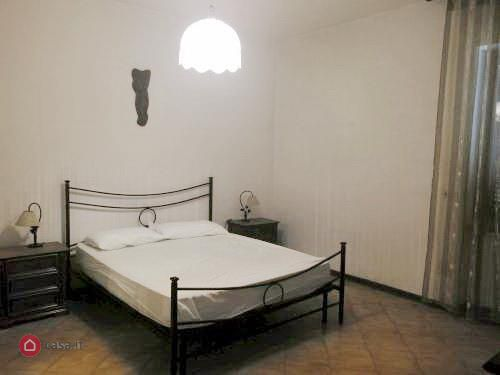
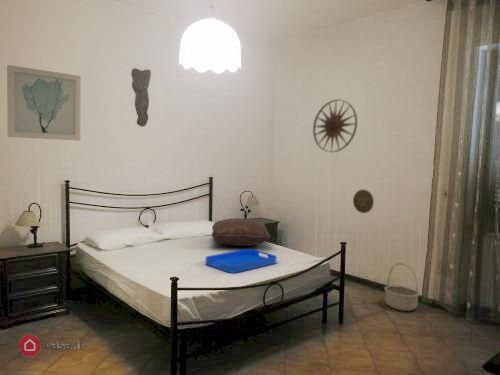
+ pillow (239, 231)
+ wall art (45, 105)
+ wall art (334, 126)
+ basket (401, 286)
+ serving tray (241, 260)
+ decorative plate (362, 201)
